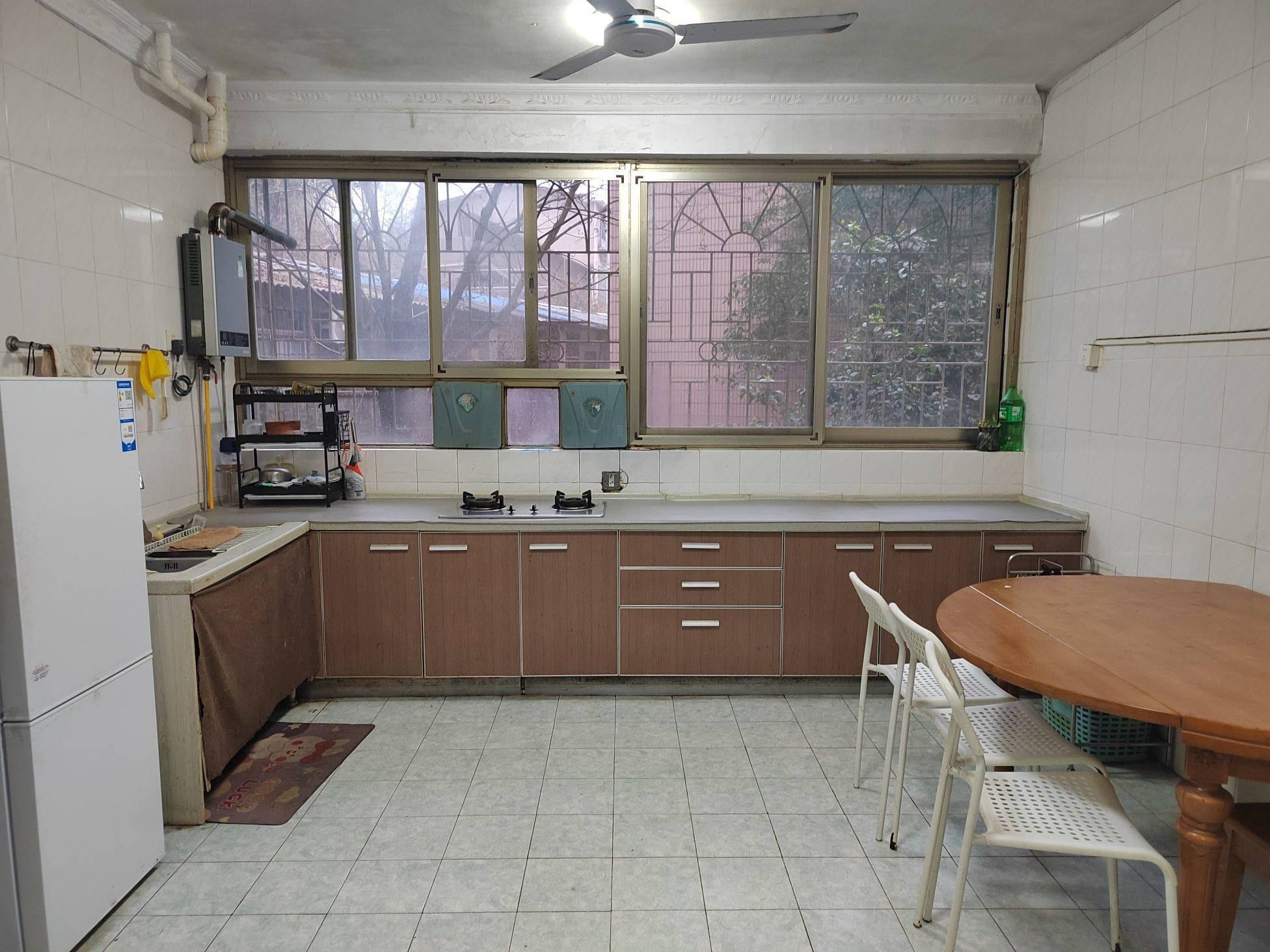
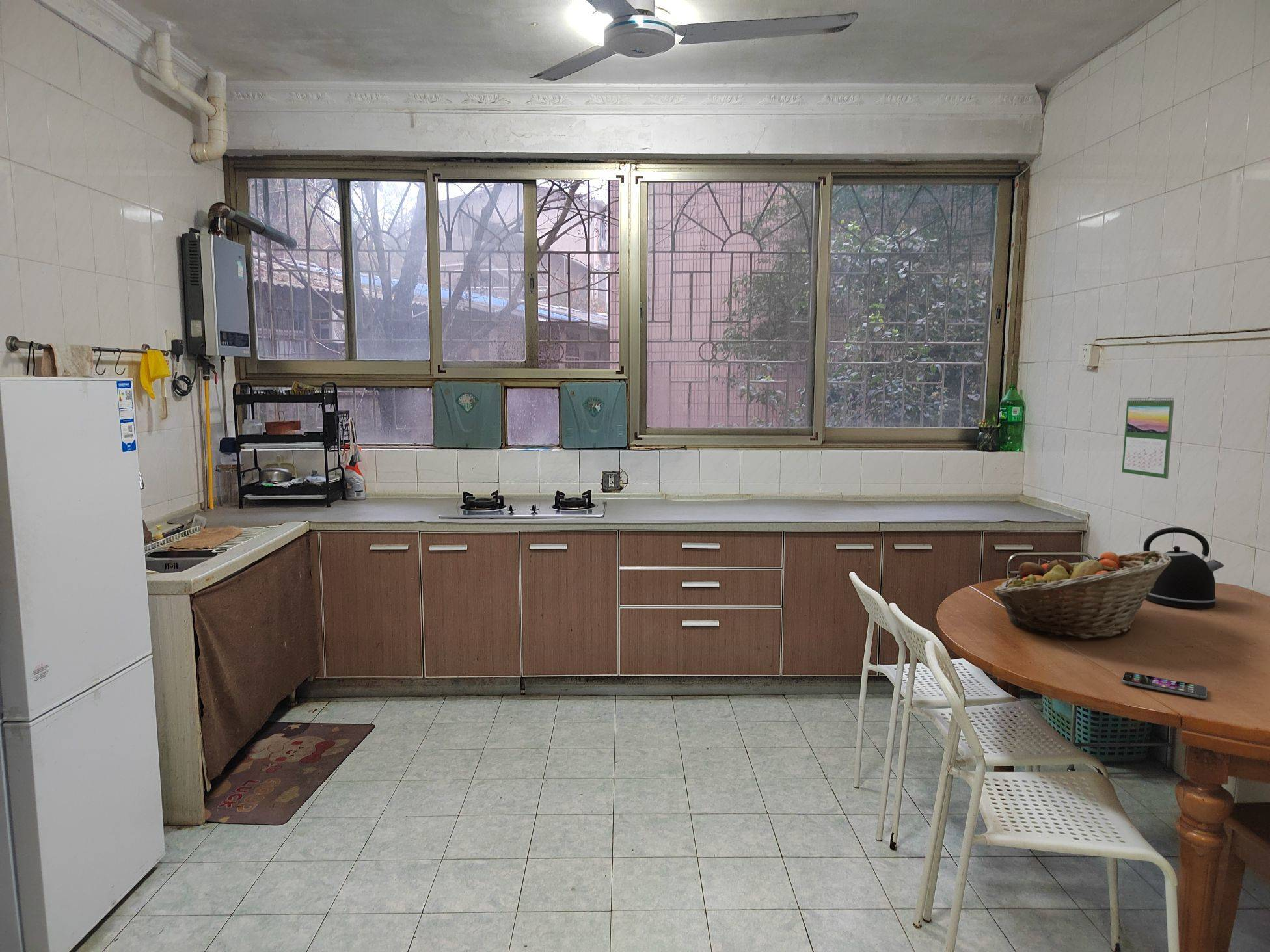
+ kettle (1180, 564)
+ calendar (1146, 436)
+ smartphone (1163, 685)
+ fruit basket (1079, 587)
